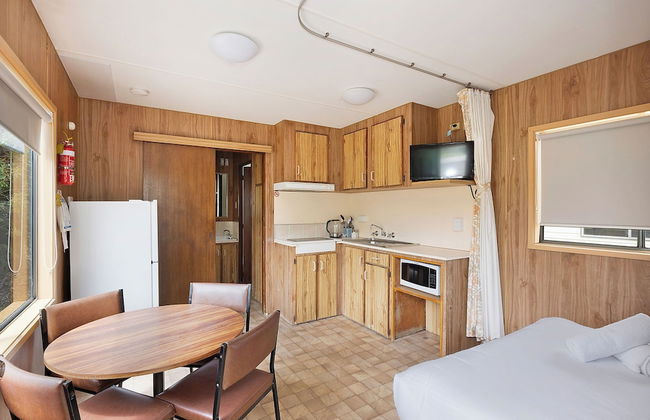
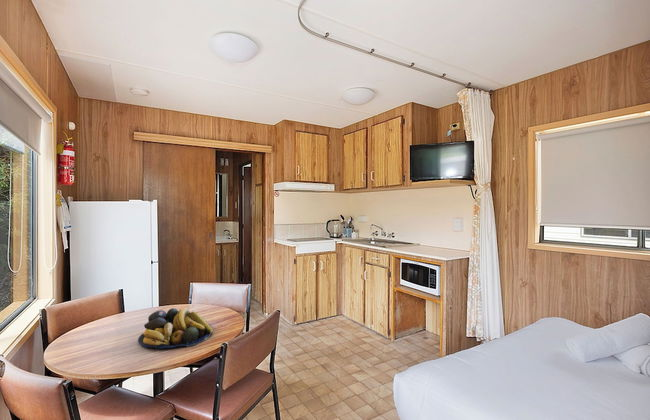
+ fruit bowl (177, 322)
